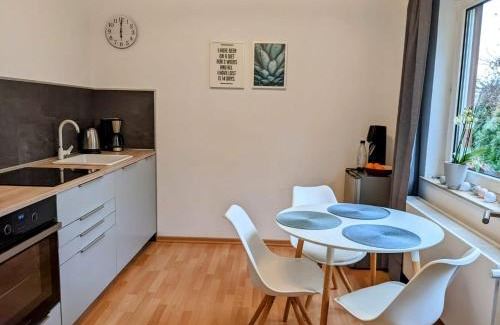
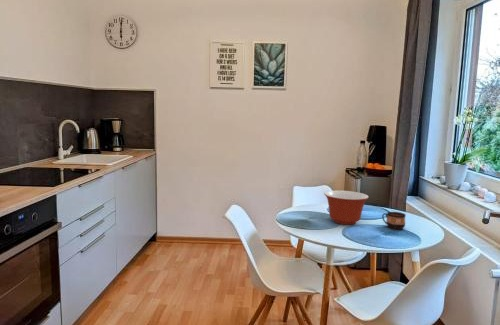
+ mixing bowl (345, 208)
+ cup (395, 220)
